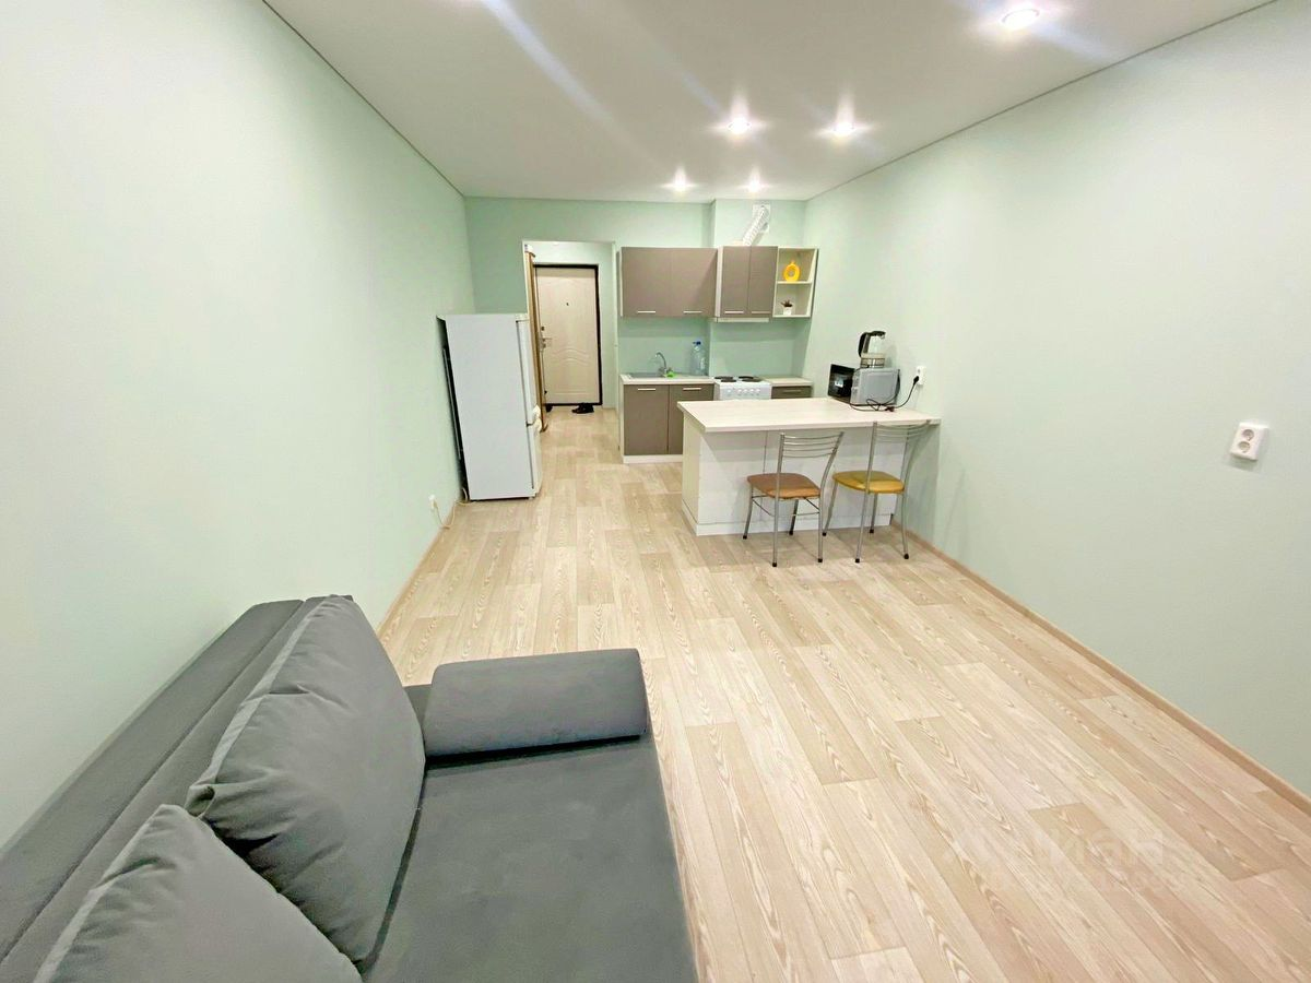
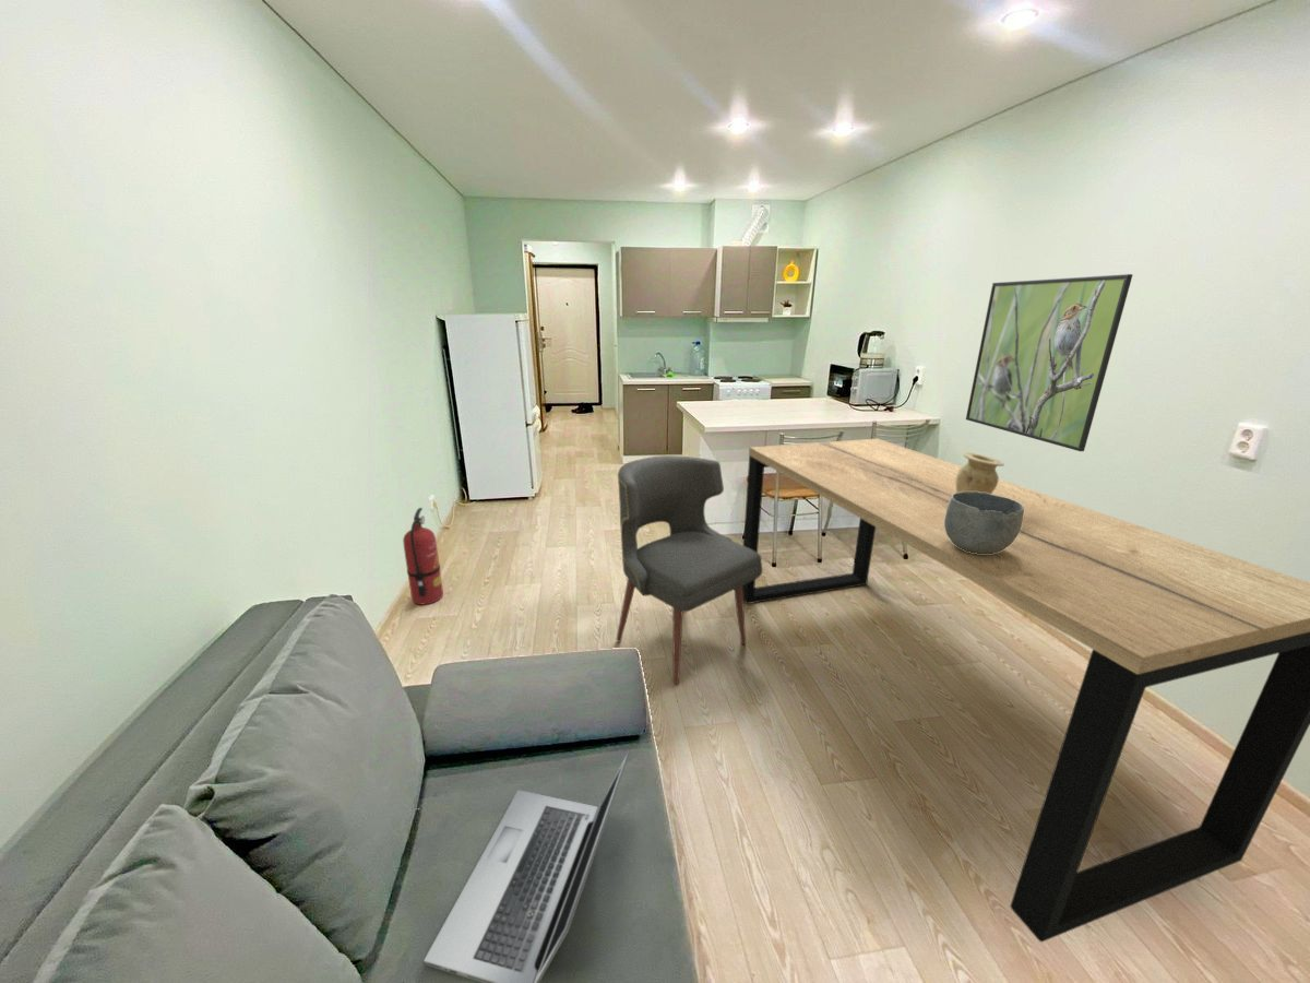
+ vase (978, 479)
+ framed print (1034, 359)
+ fire extinguisher (421, 557)
+ laptop (537, 848)
+ chair (681, 560)
+ dining table (948, 567)
+ bowl (981, 524)
